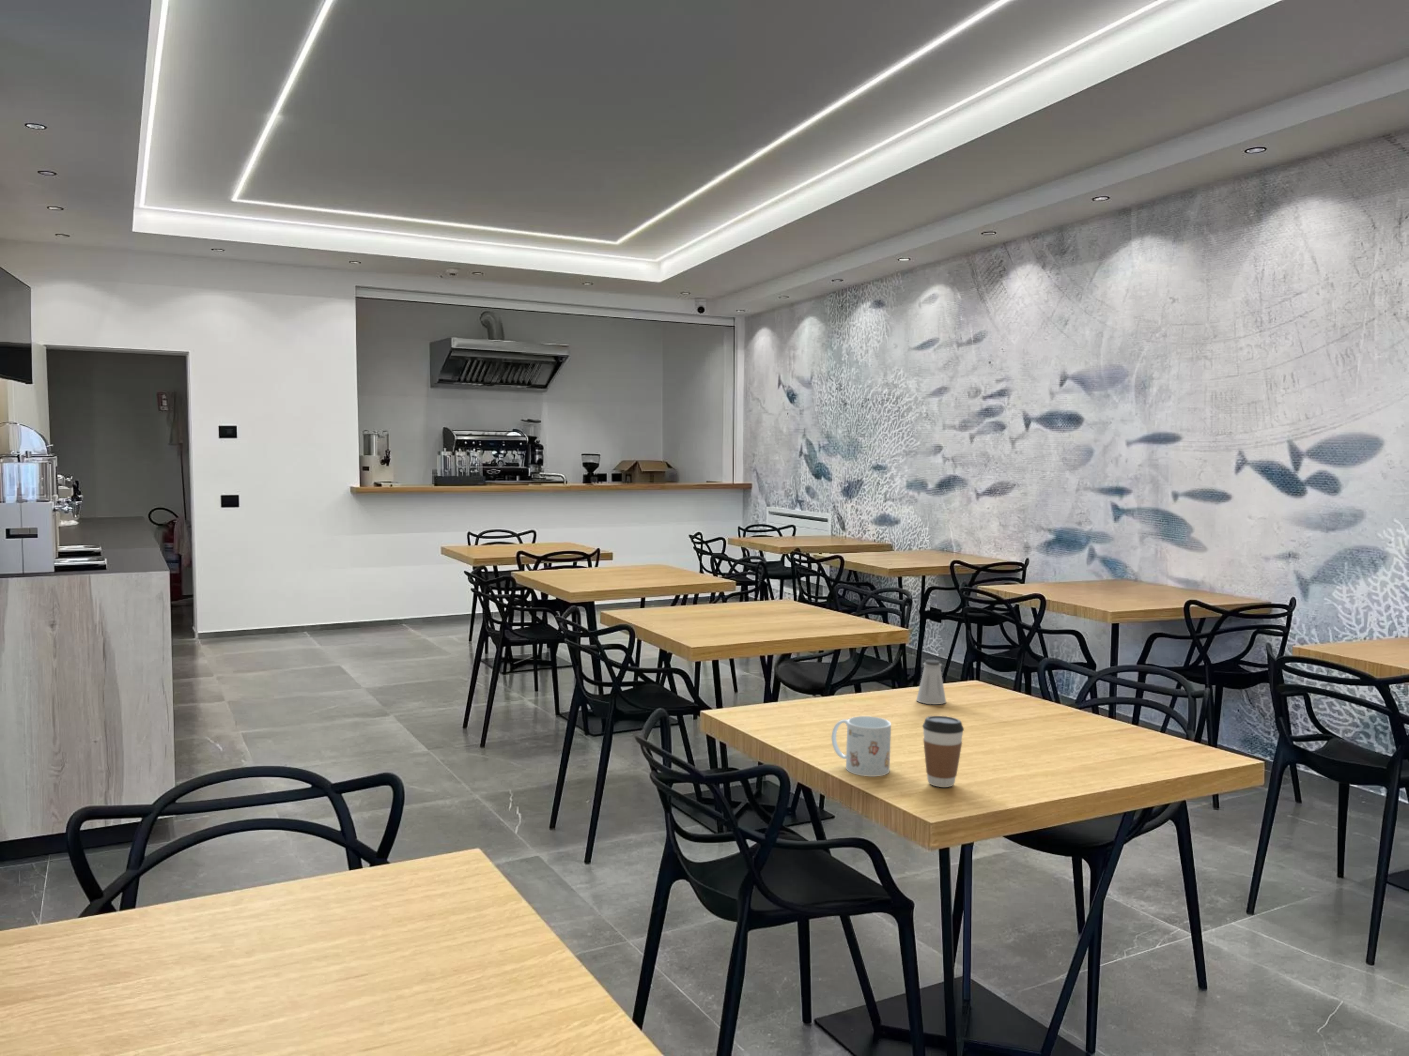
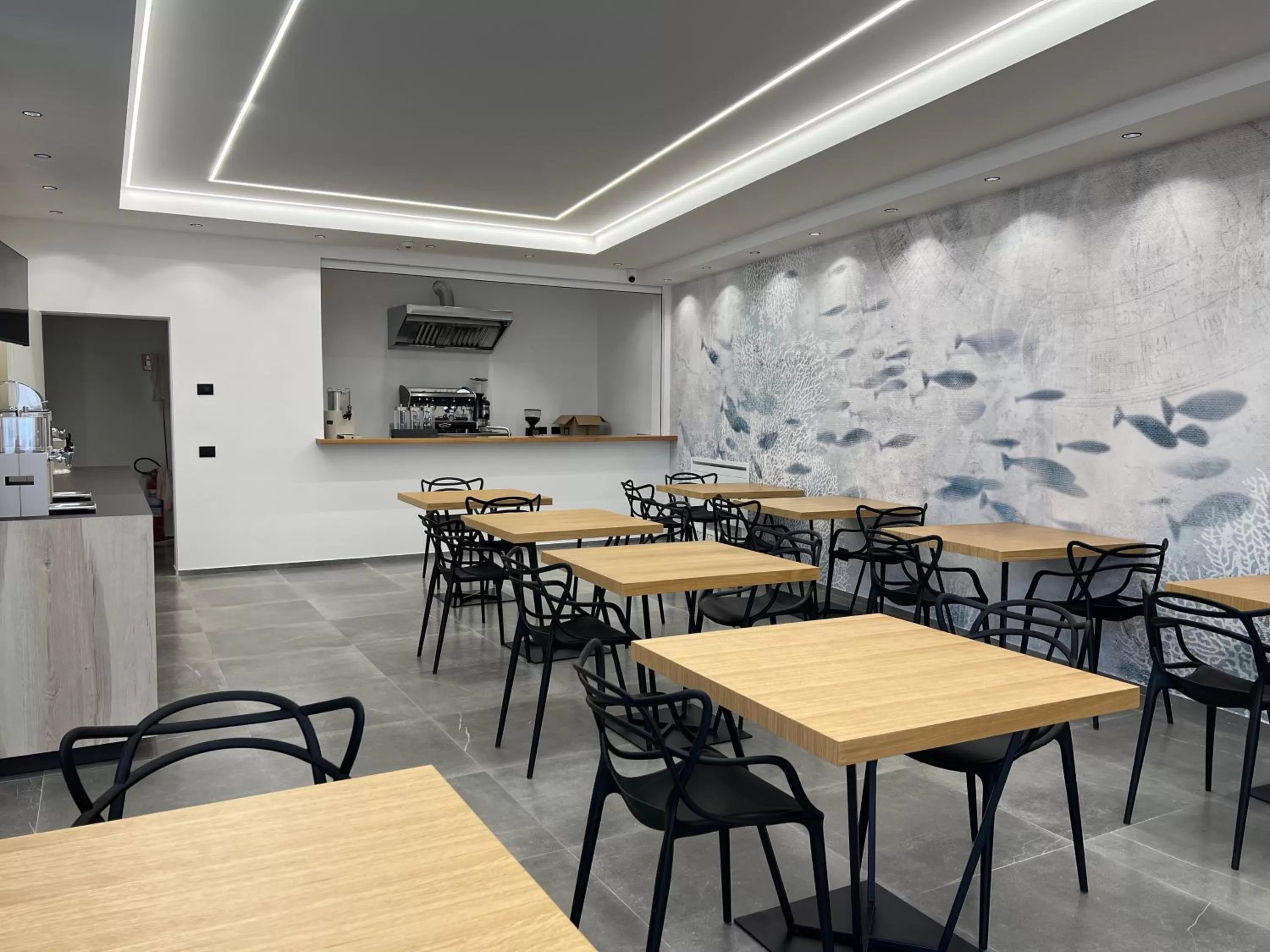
- saltshaker (932, 681)
- coffee cup (942, 751)
- mug (860, 743)
